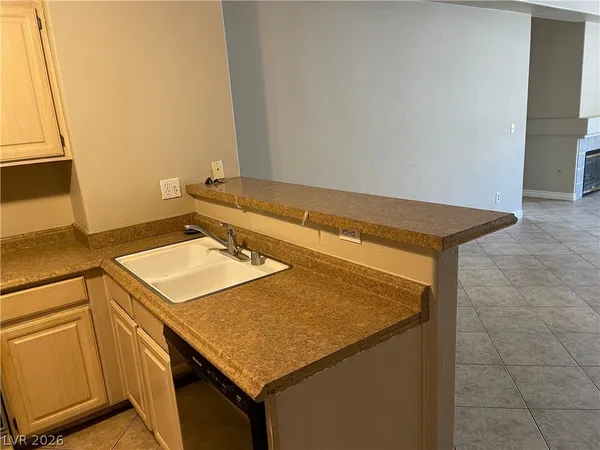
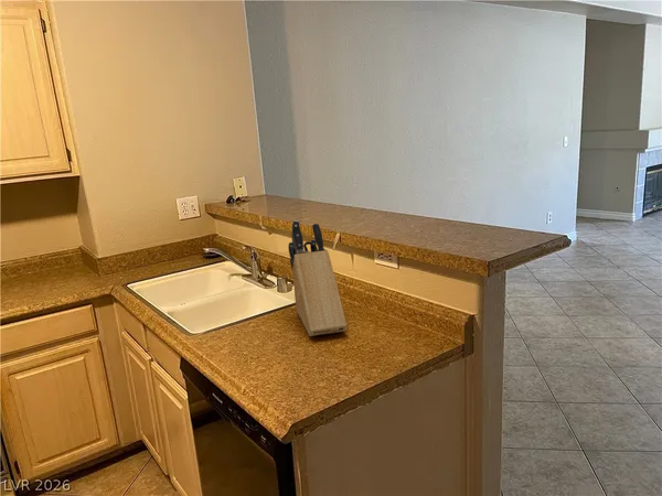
+ knife block (313, 271)
